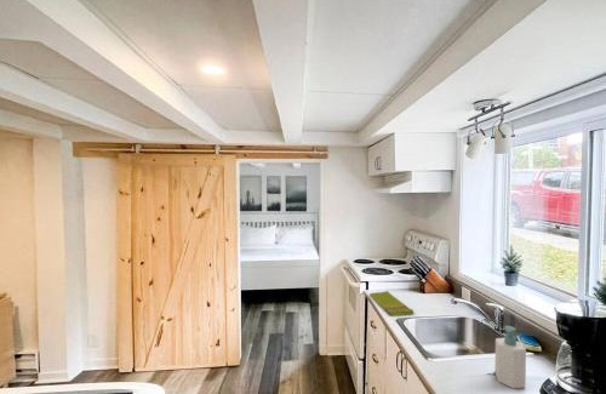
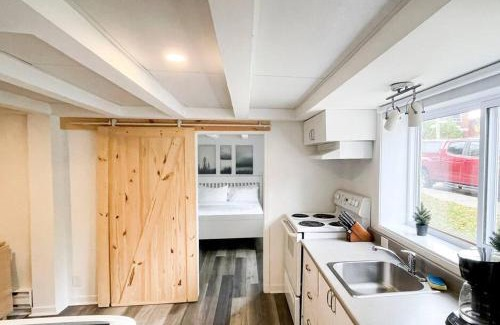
- dish towel (389, 302)
- soap bottle (509, 354)
